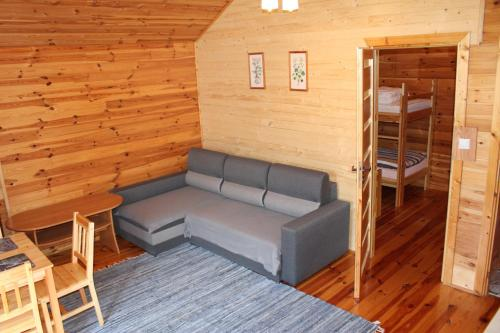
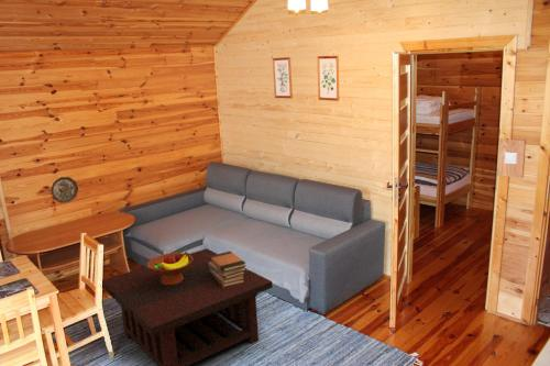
+ decorative plate (64, 189)
+ coffee table (186, 309)
+ fruit bowl (170, 266)
+ book stack (227, 268)
